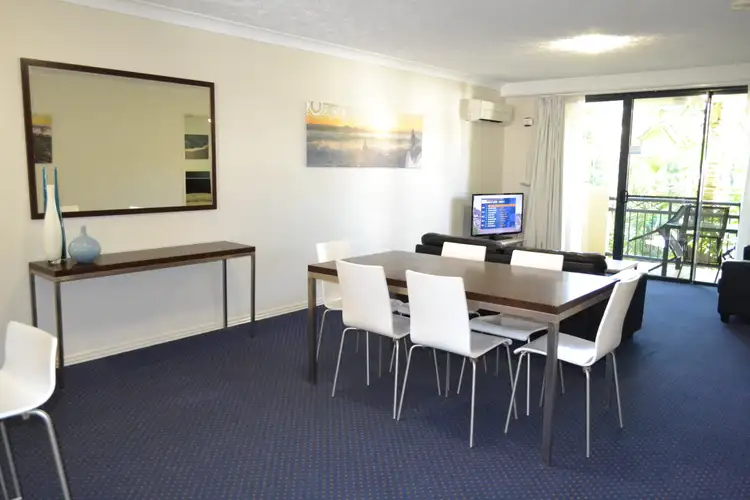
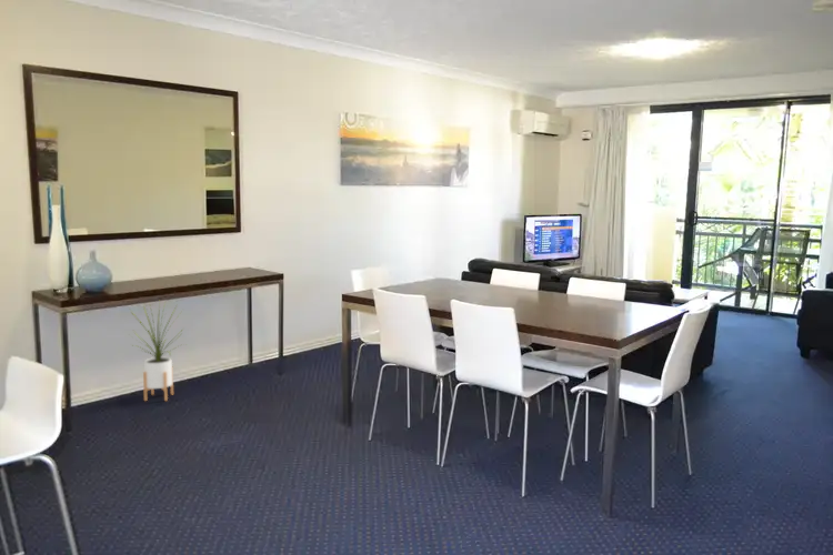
+ house plant (158, 347)
